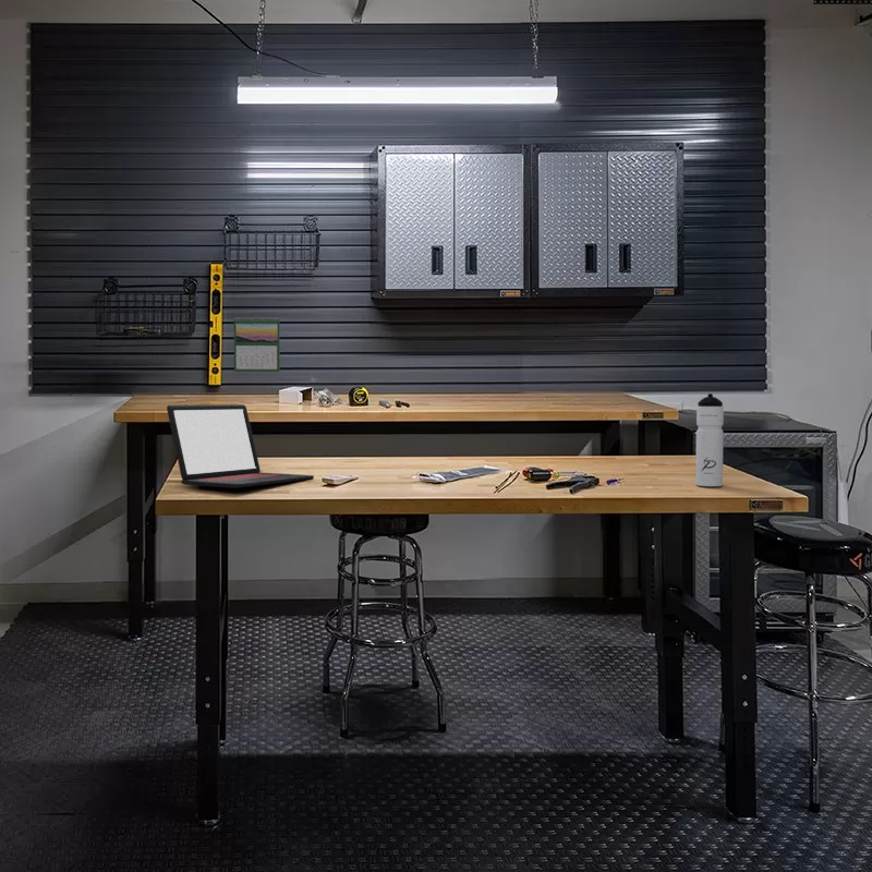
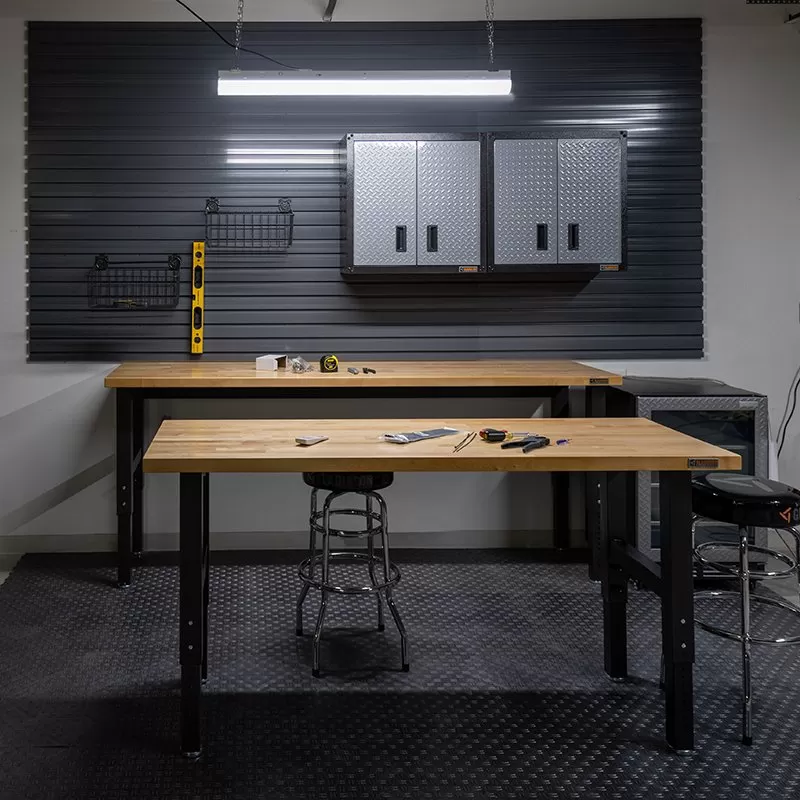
- water bottle (710, 439)
- laptop (242, 443)
- calendar (256, 343)
